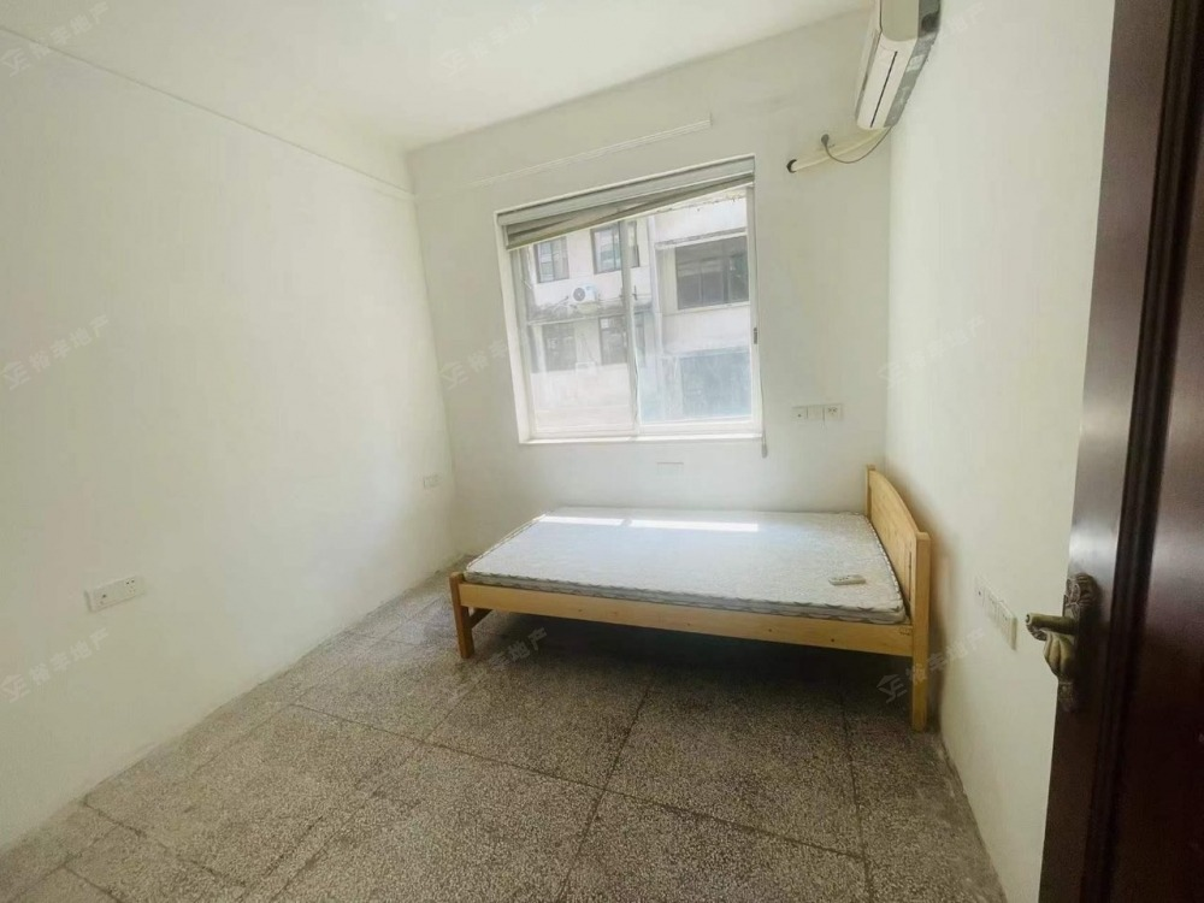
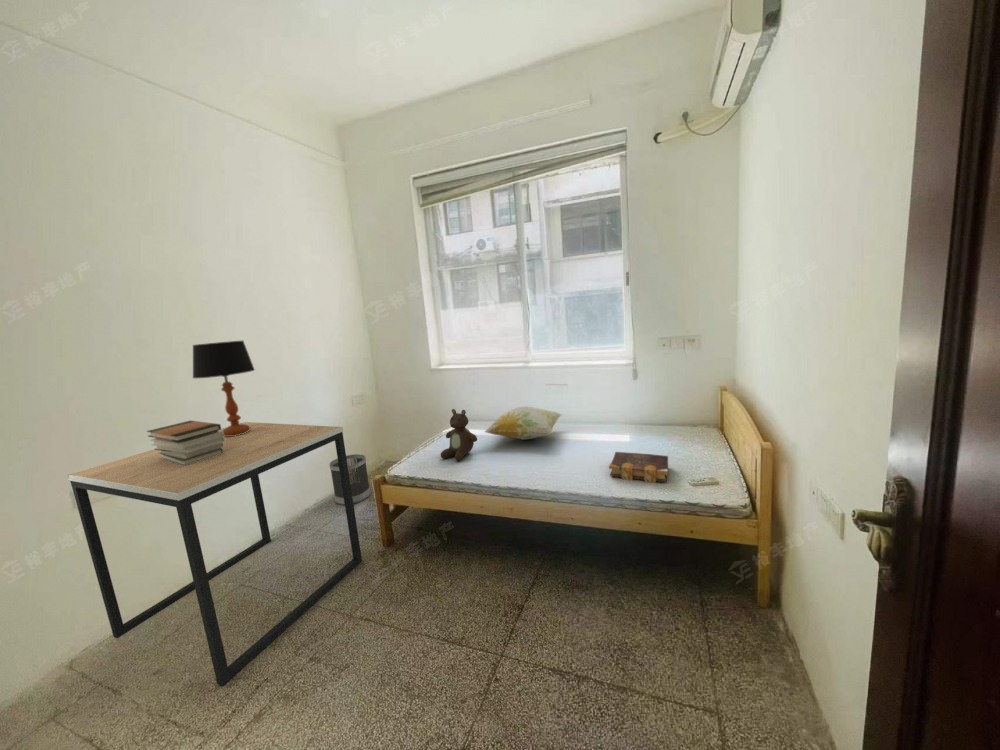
+ wastebasket (350, 478)
+ decorative pillow (525, 422)
+ book stack (188, 441)
+ teddy bear (456, 433)
+ side table (258, 518)
+ book (639, 466)
+ table lamp (227, 388)
